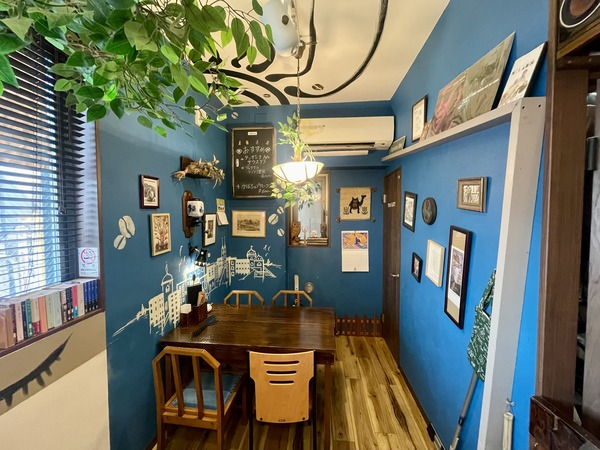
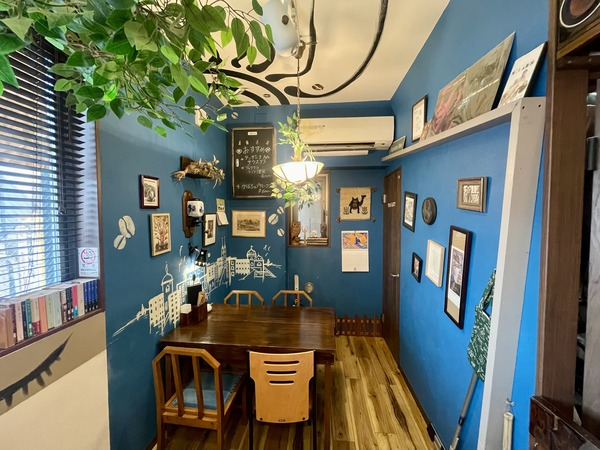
- spoon (205, 324)
